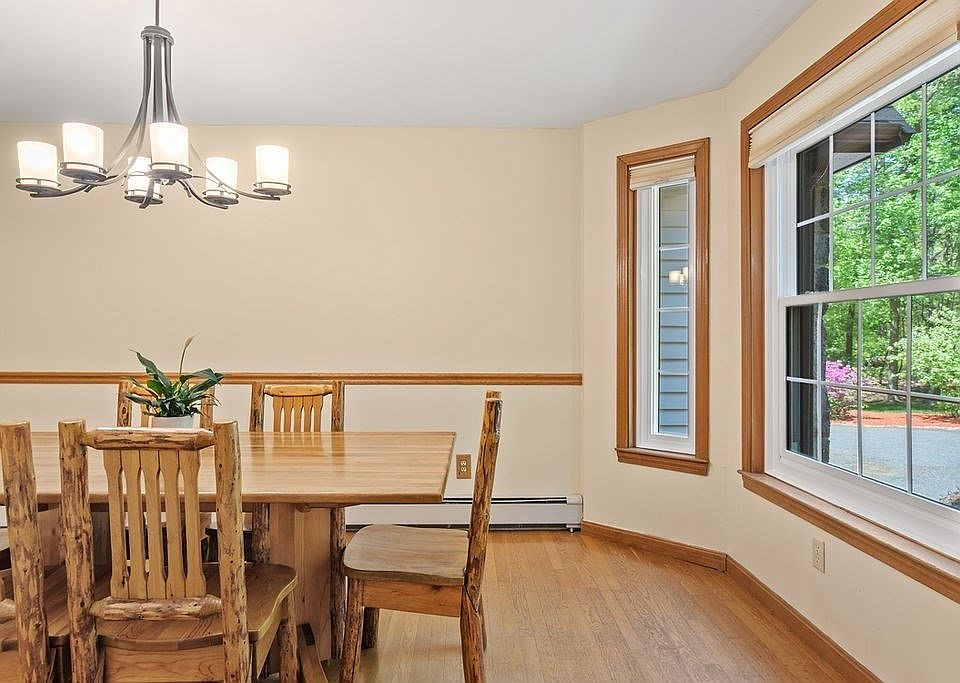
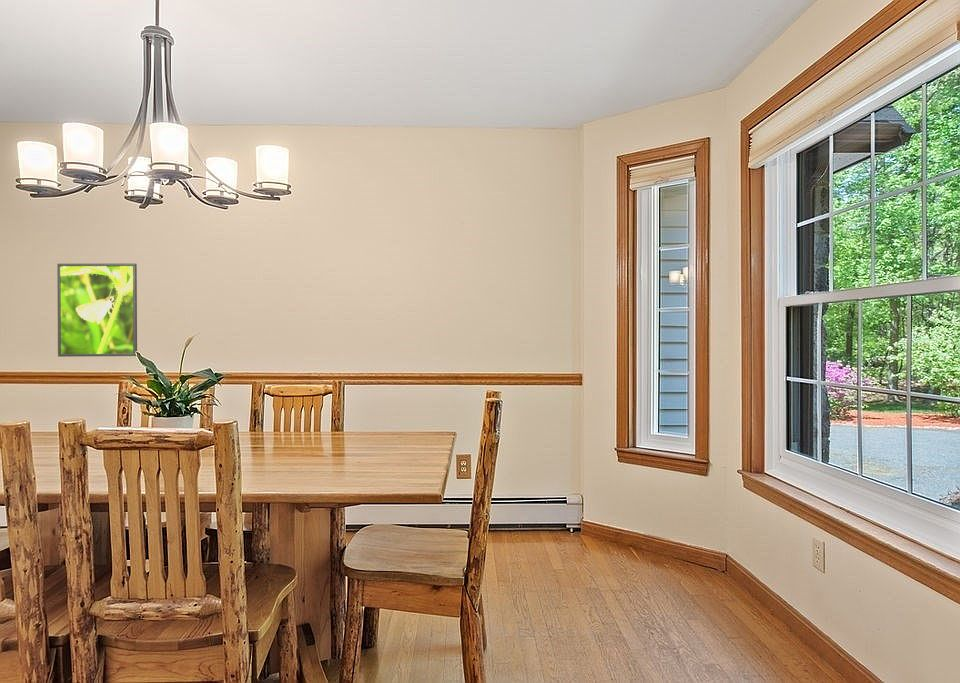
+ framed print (97, 309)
